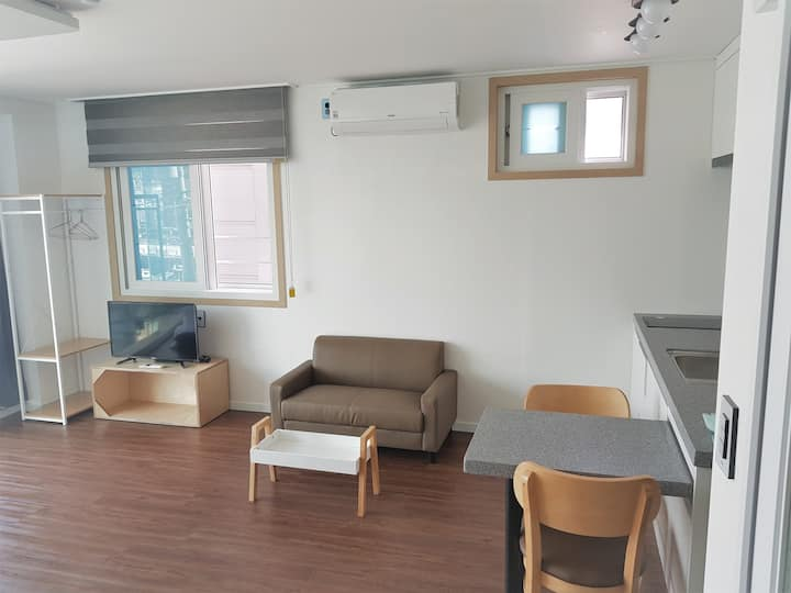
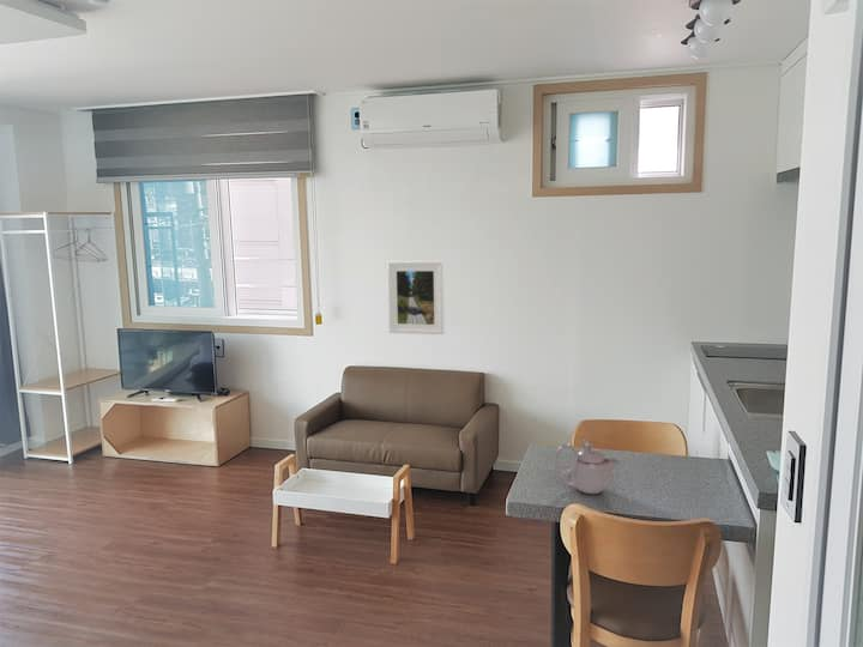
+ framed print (415, 297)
+ teapot (586, 466)
